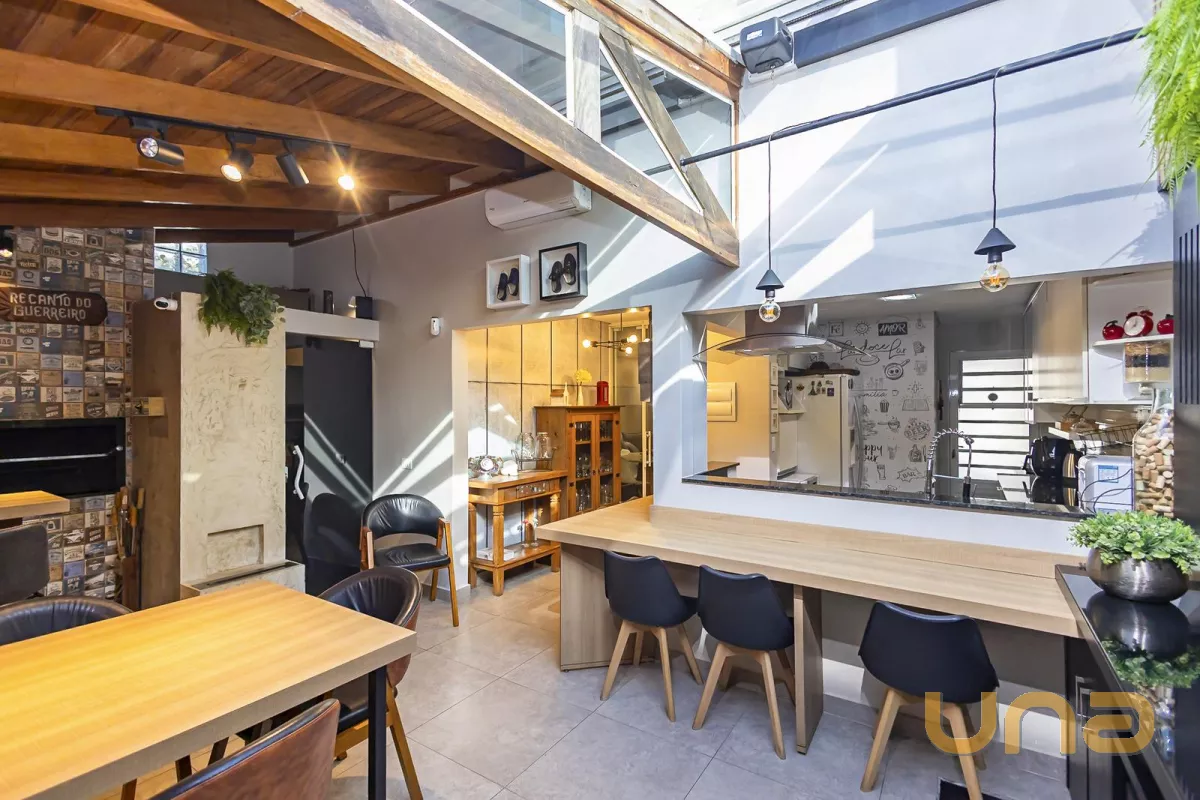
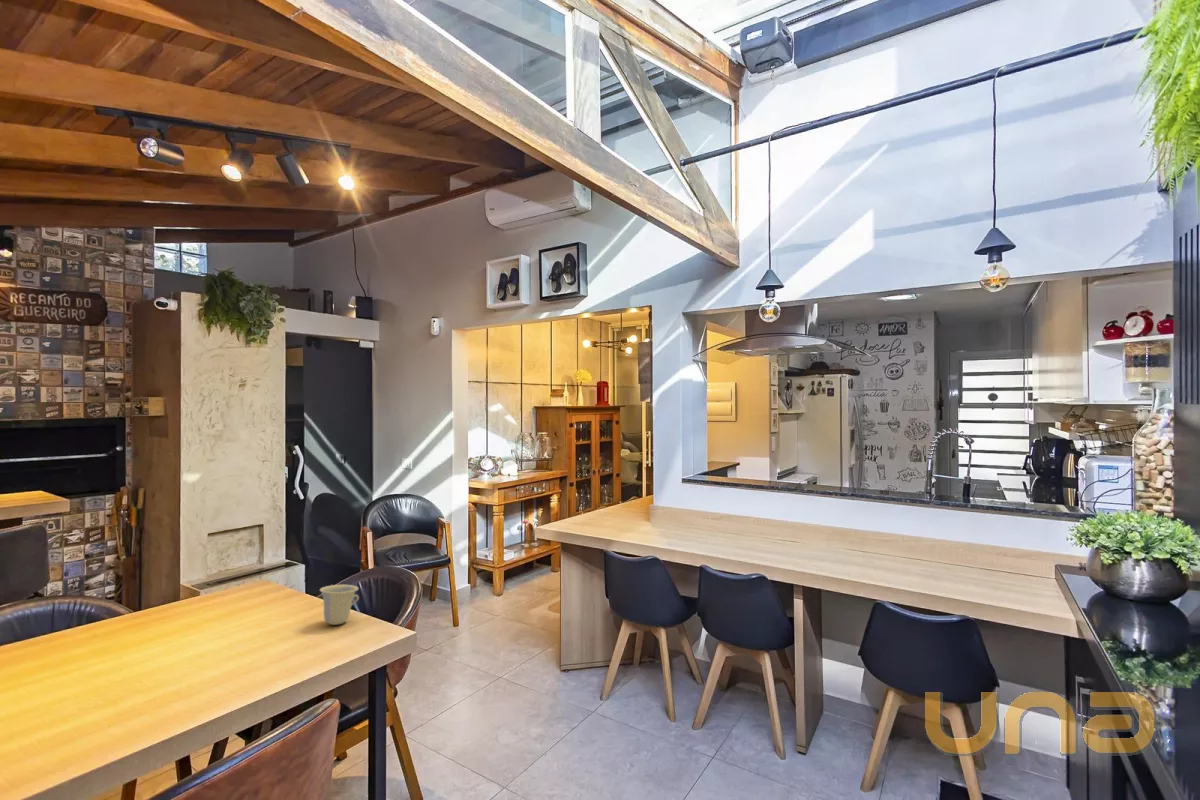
+ cup (339, 603)
